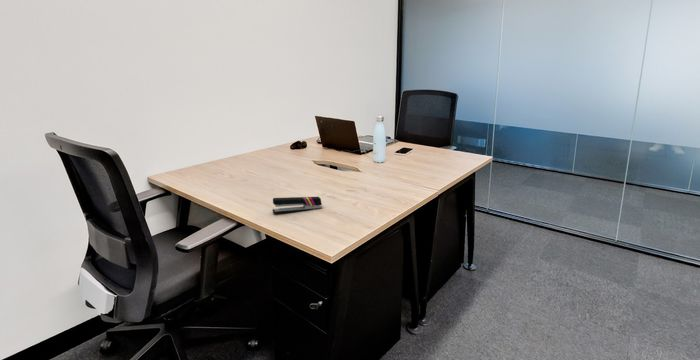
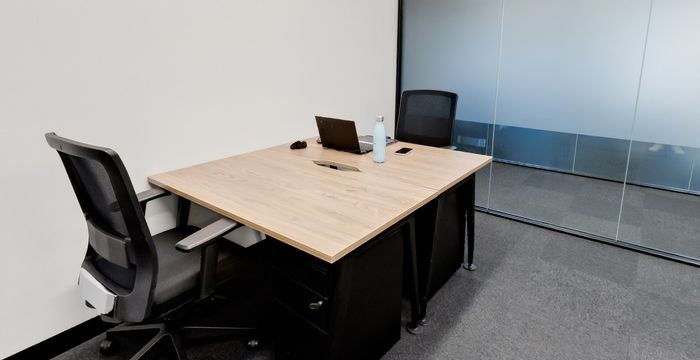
- stapler (297, 203)
